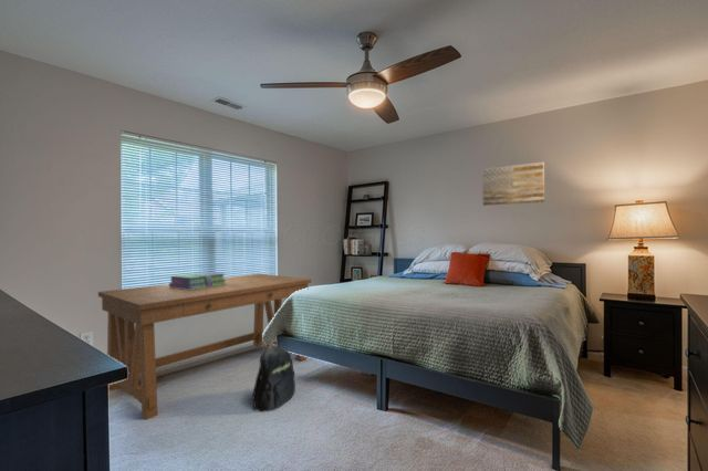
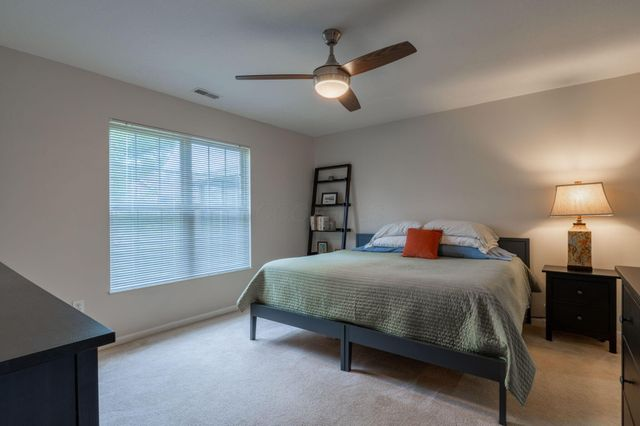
- backpack (274, 371)
- desk (221, 341)
- stack of books (198, 280)
- wall art (511, 185)
